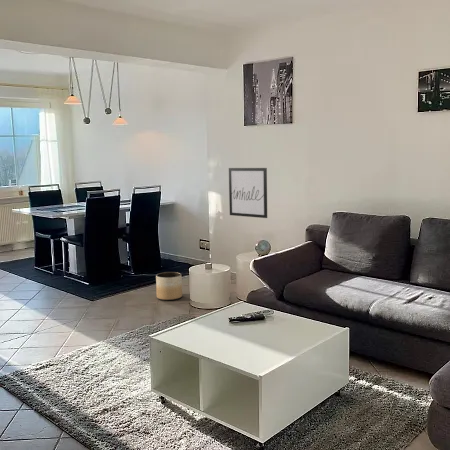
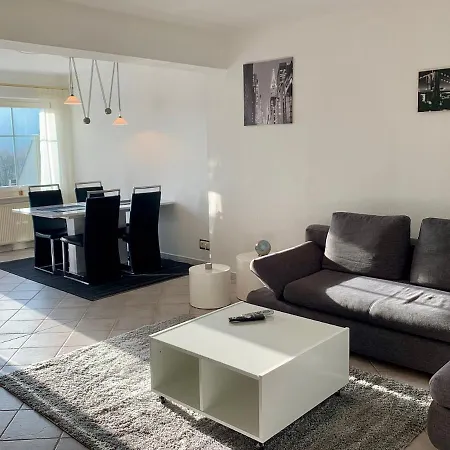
- planter (169, 286)
- wall art (247, 192)
